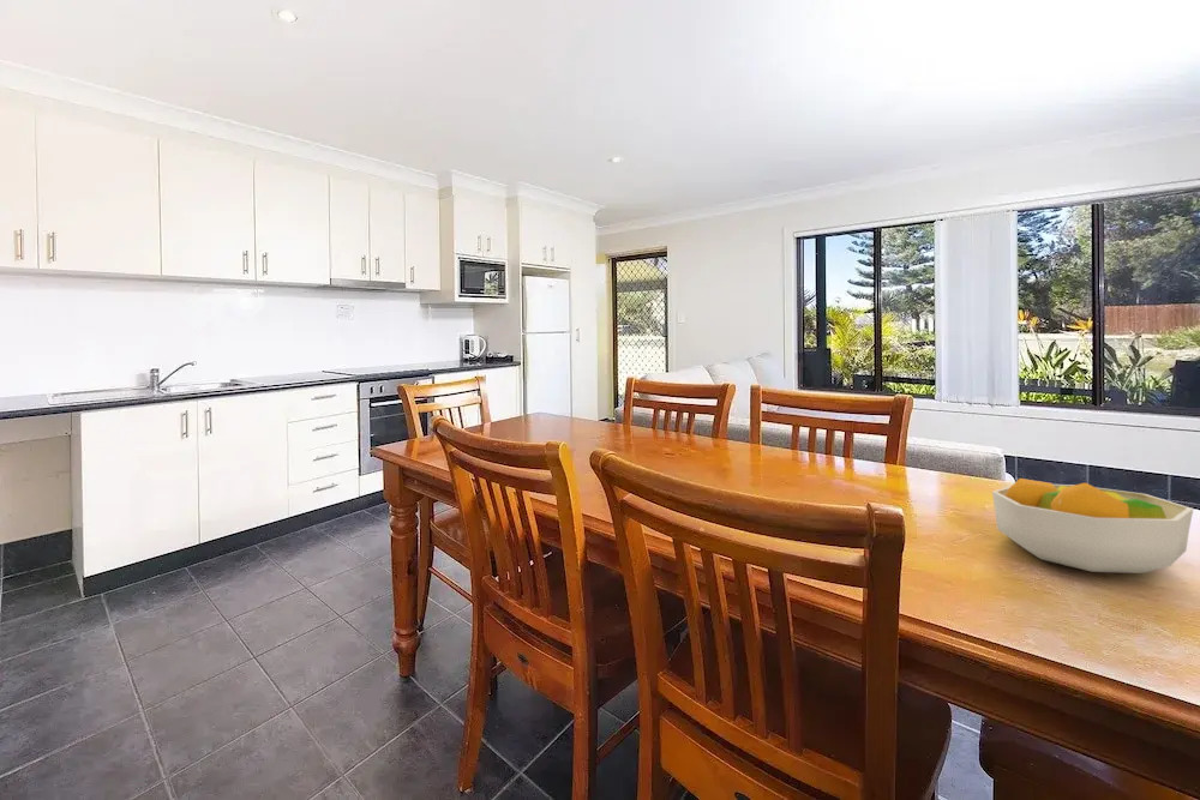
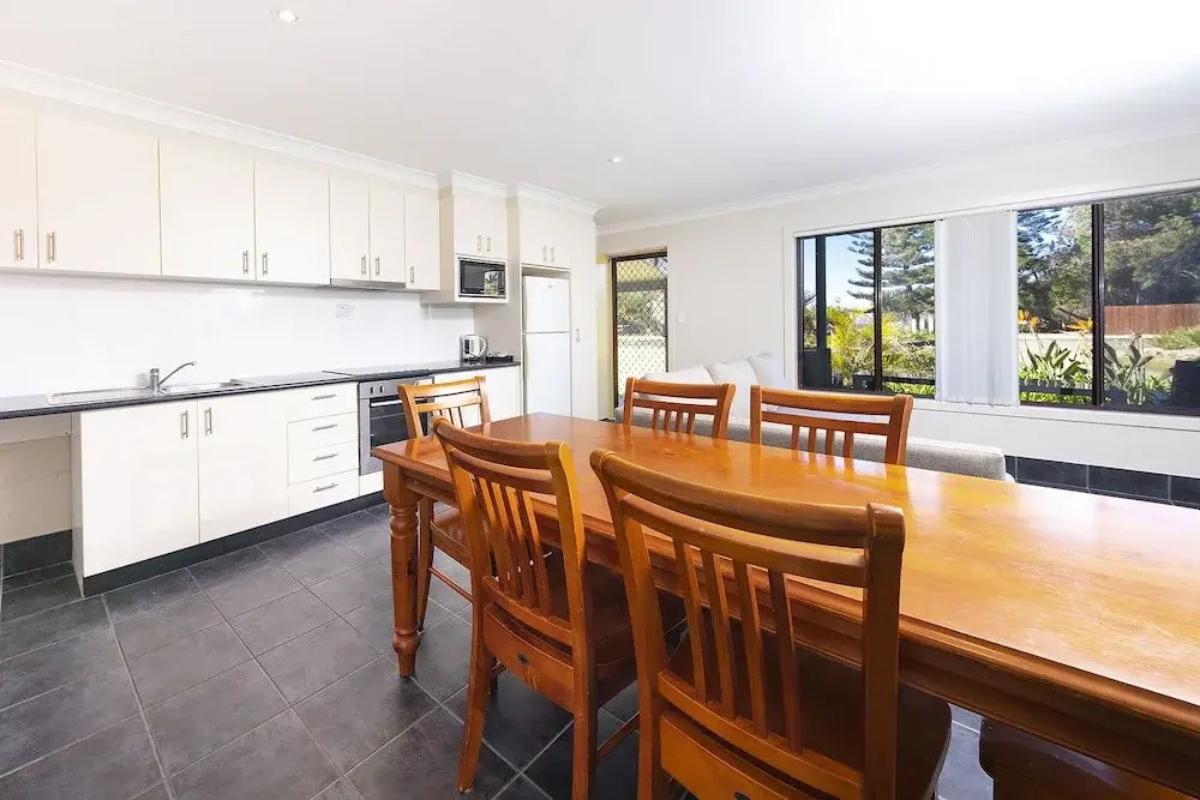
- fruit bowl (1084, 513)
